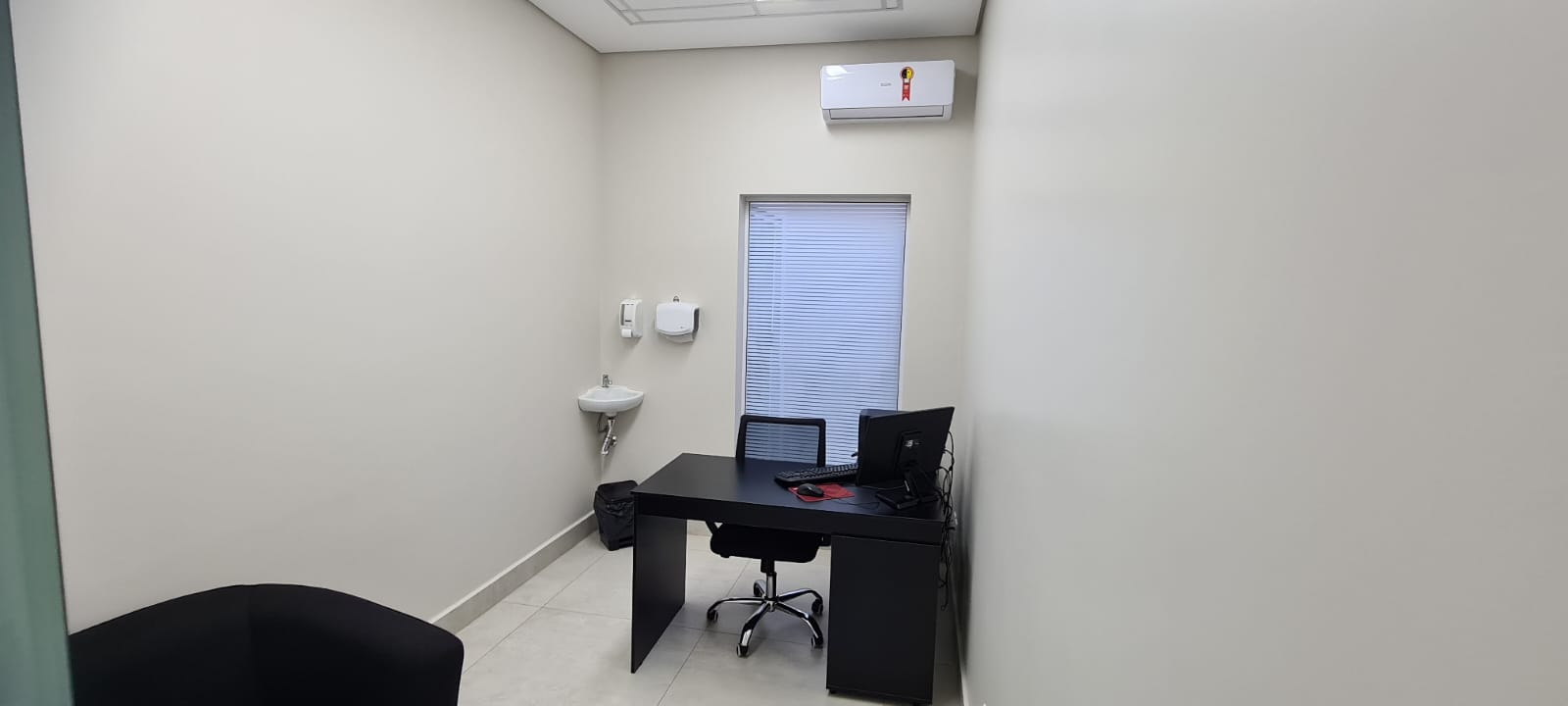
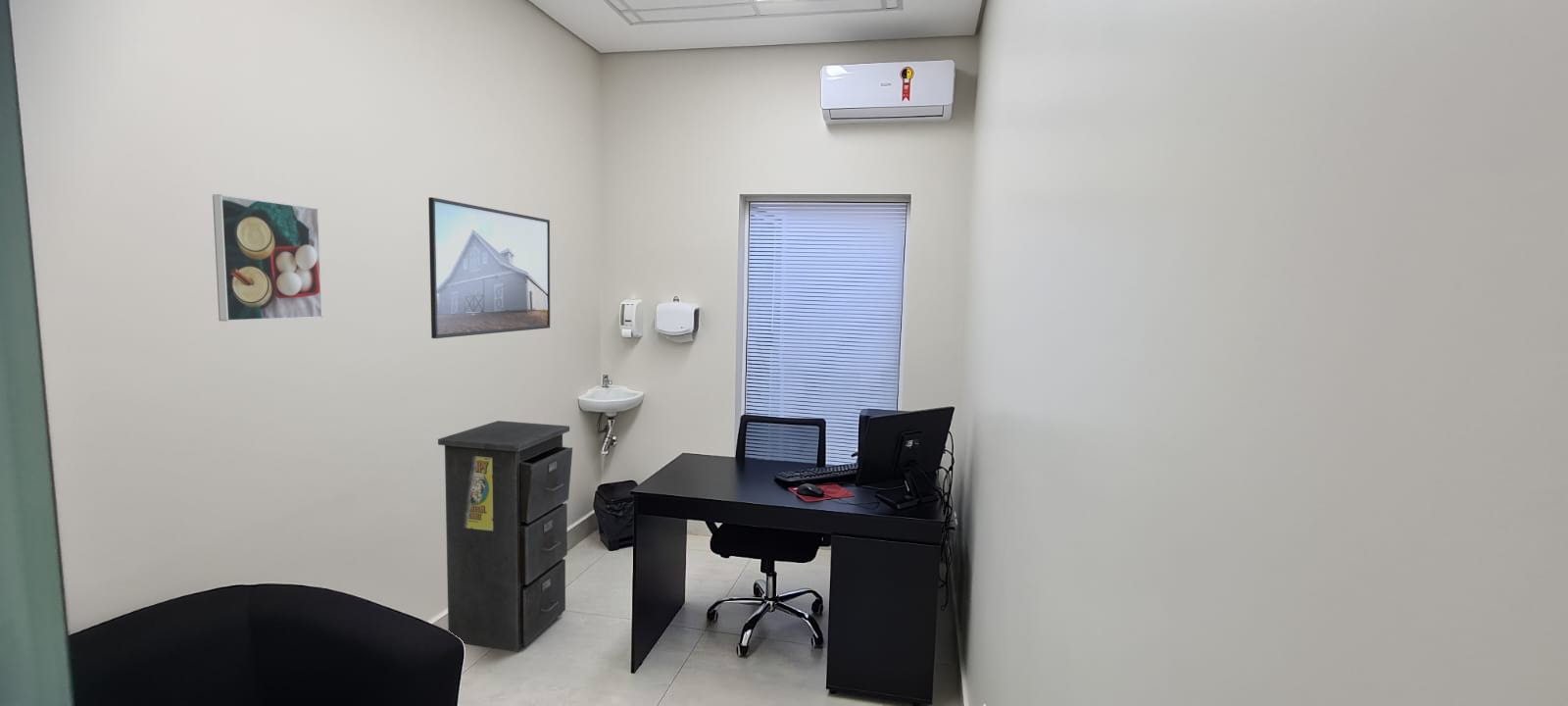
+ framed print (498, 272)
+ filing cabinet (514, 531)
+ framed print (271, 261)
